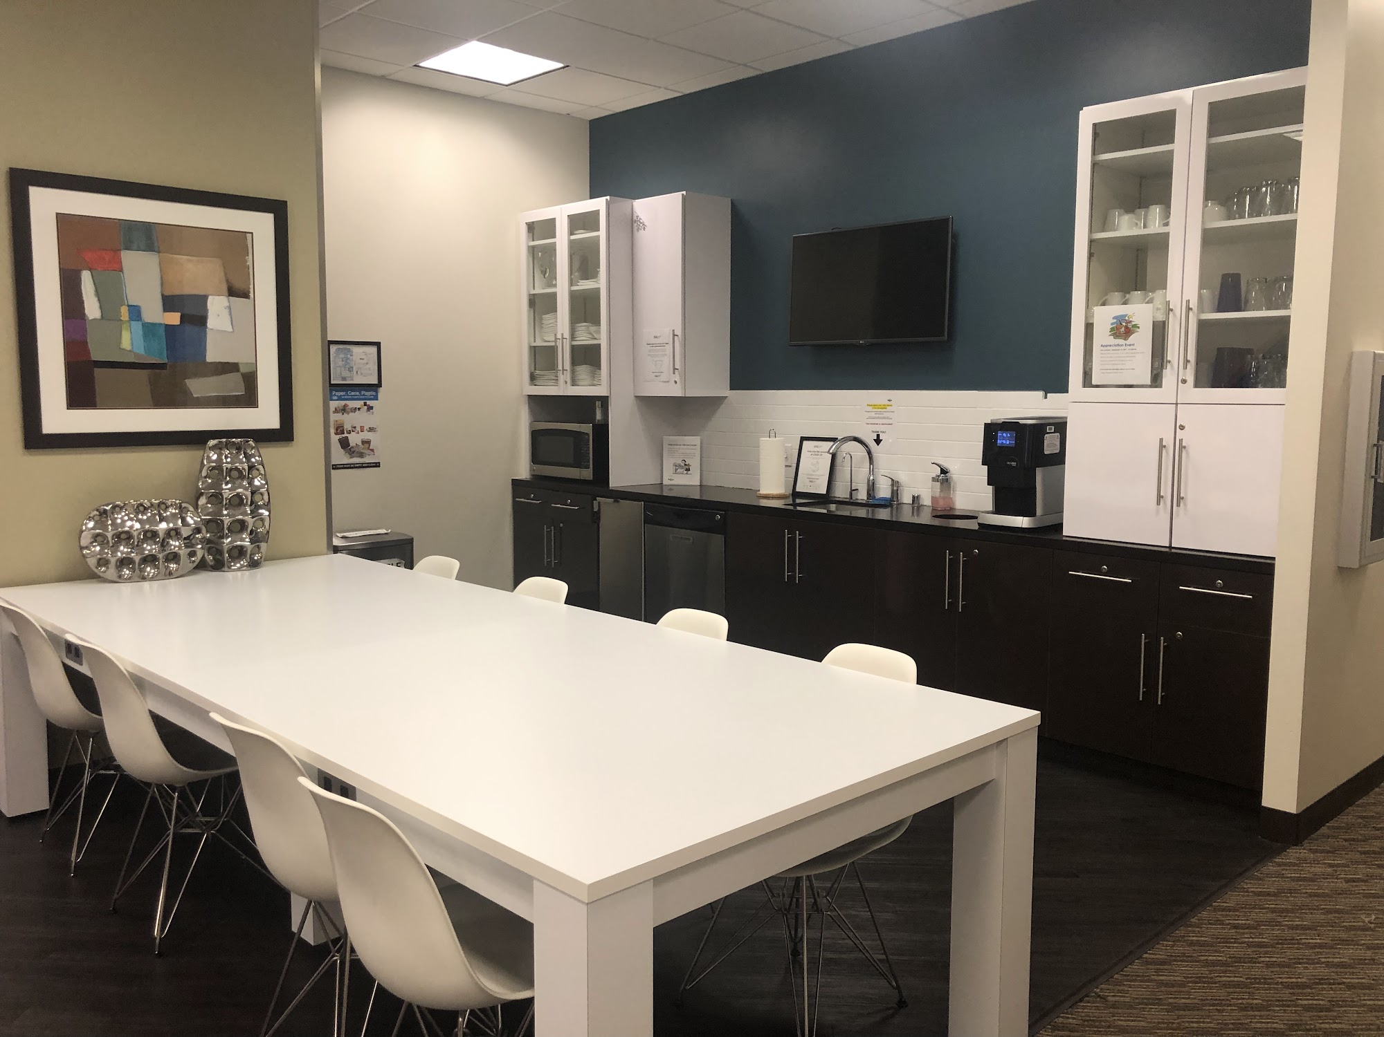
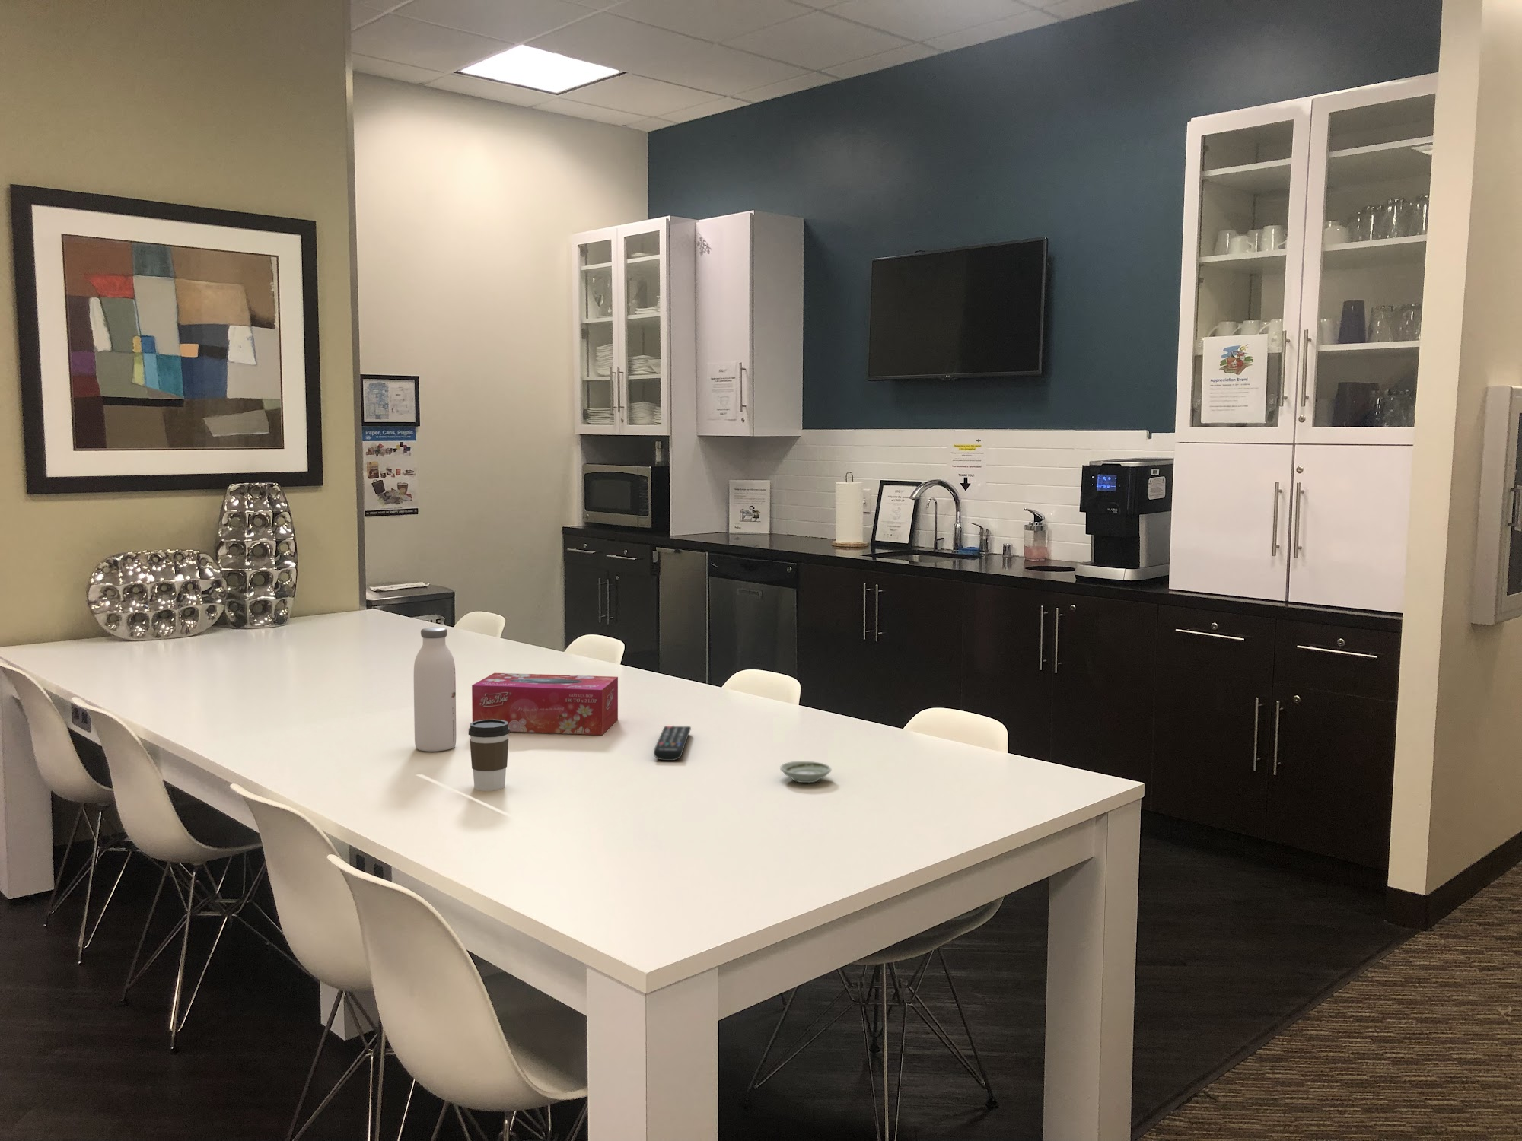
+ tissue box (546, 702)
+ remote control (672, 742)
+ saucer (805, 773)
+ water bottle (435, 688)
+ coffee cup (489, 755)
